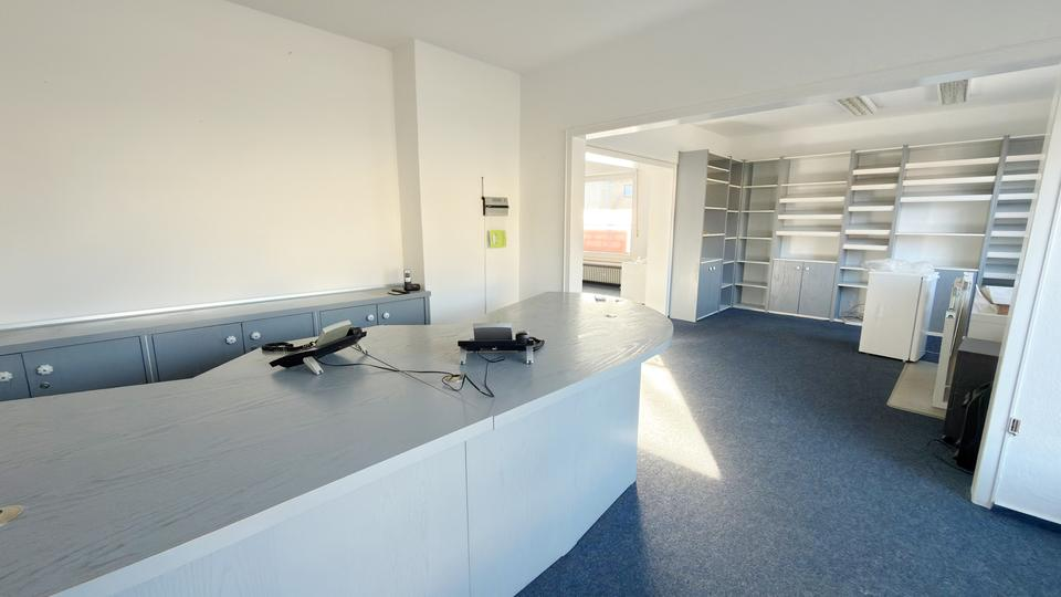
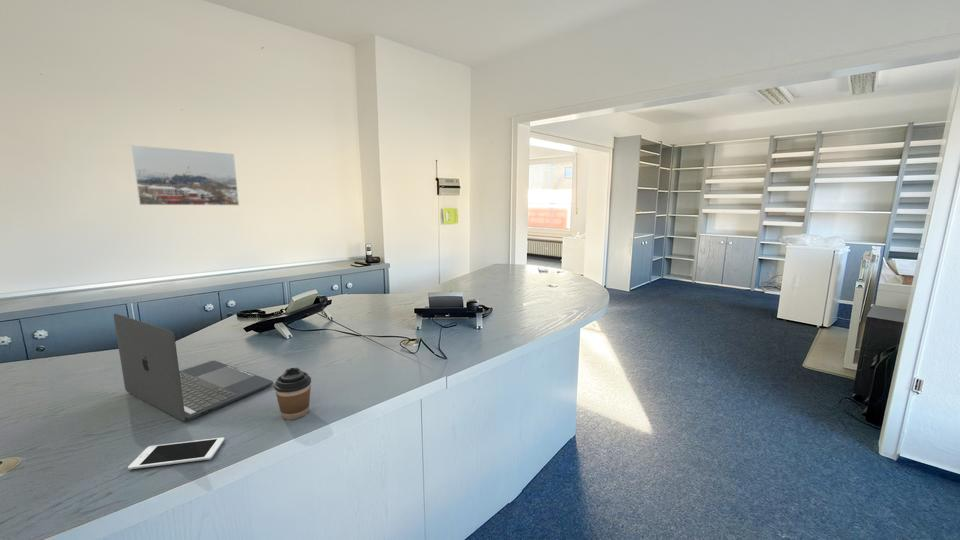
+ laptop (200, 364)
+ coffee cup (293, 392)
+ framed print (189, 177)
+ cell phone (179, 452)
